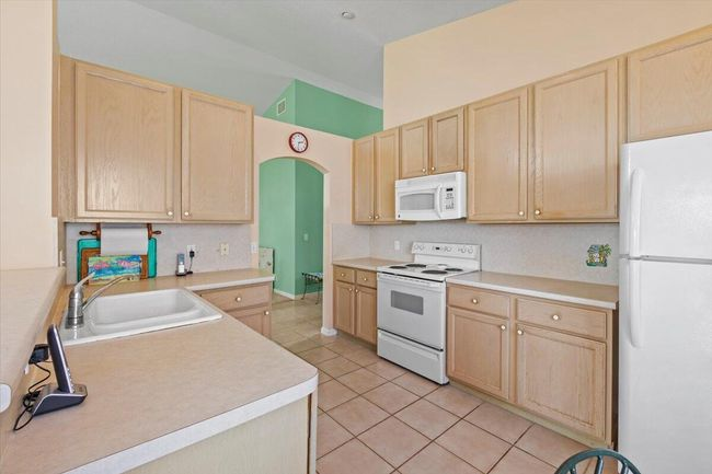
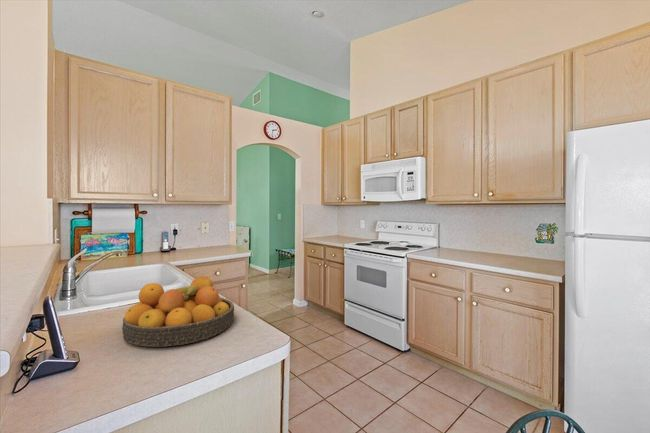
+ fruit bowl (182, 303)
